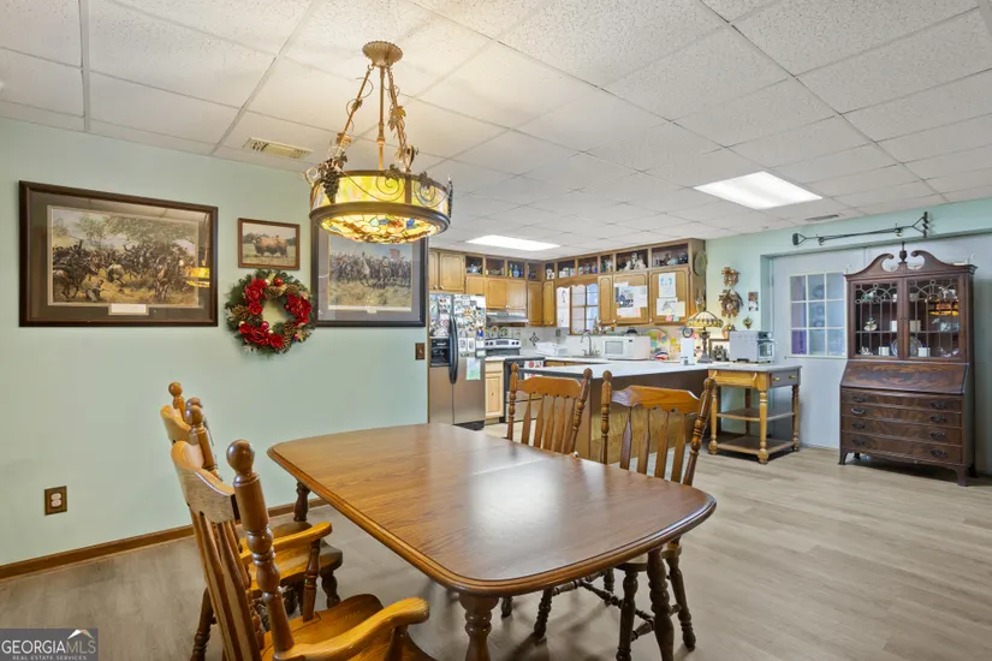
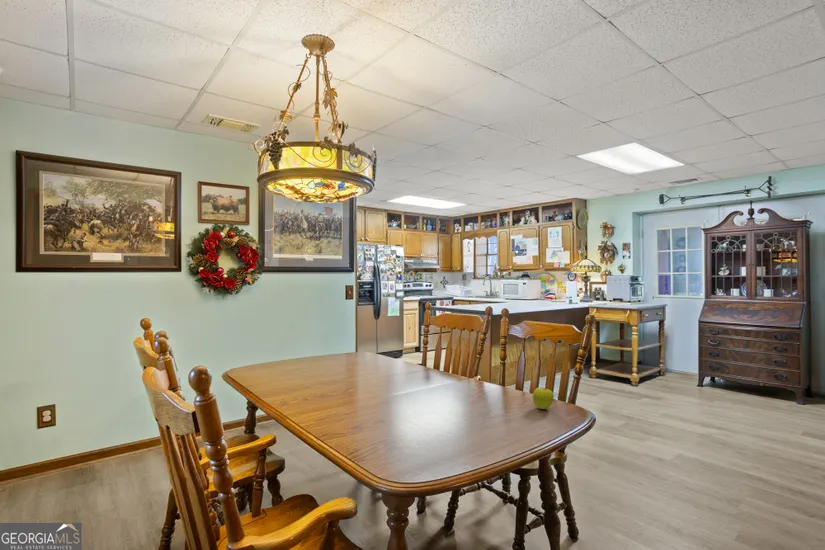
+ fruit (543, 398)
